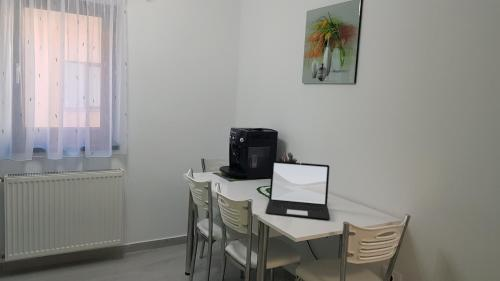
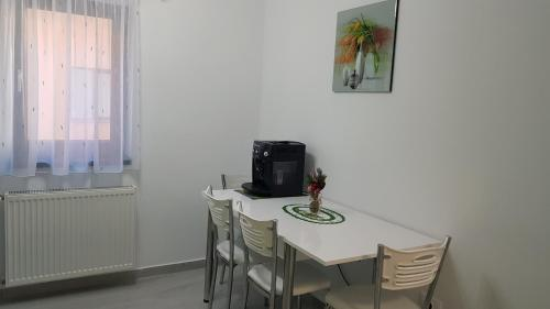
- laptop (299, 188)
